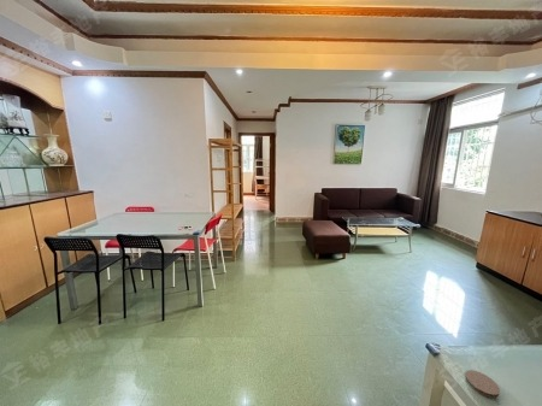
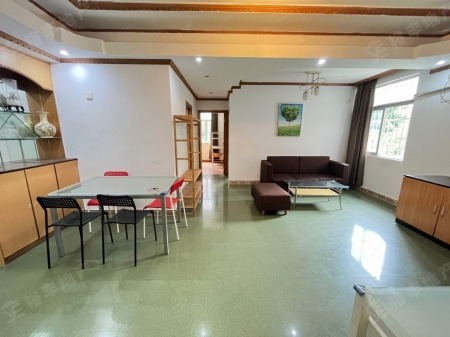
- coaster (482, 383)
